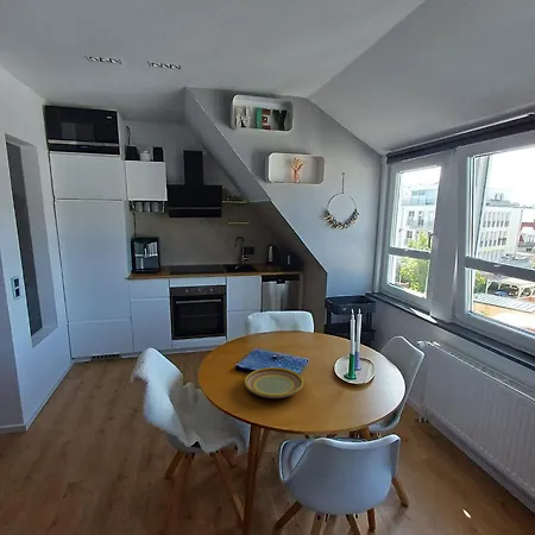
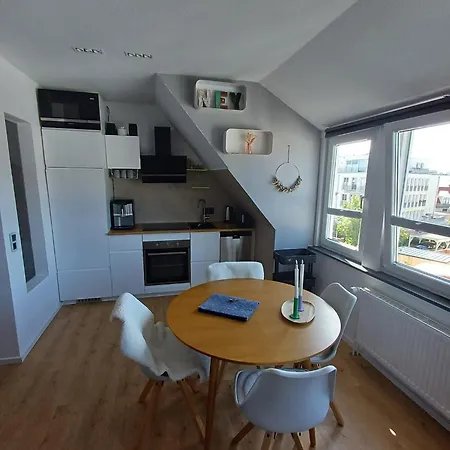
- plate (273, 383)
